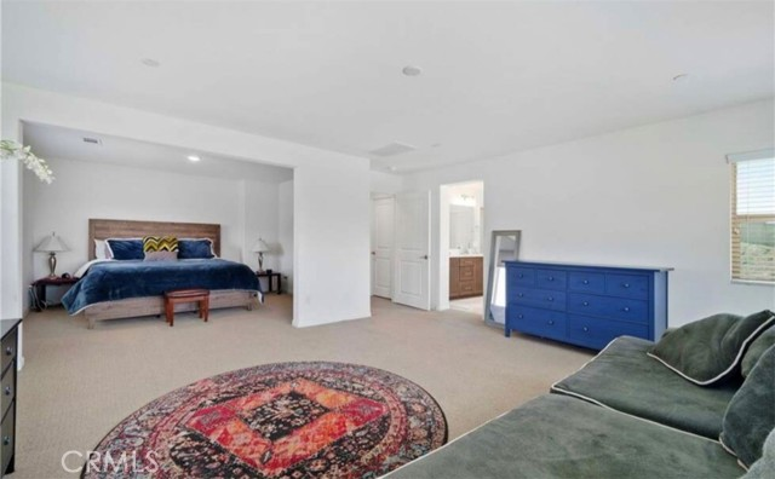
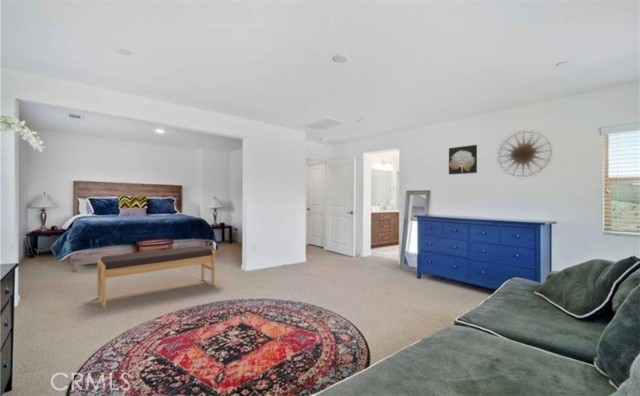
+ wall art (462, 160)
+ wall art (523, 154)
+ bench (160, 269)
